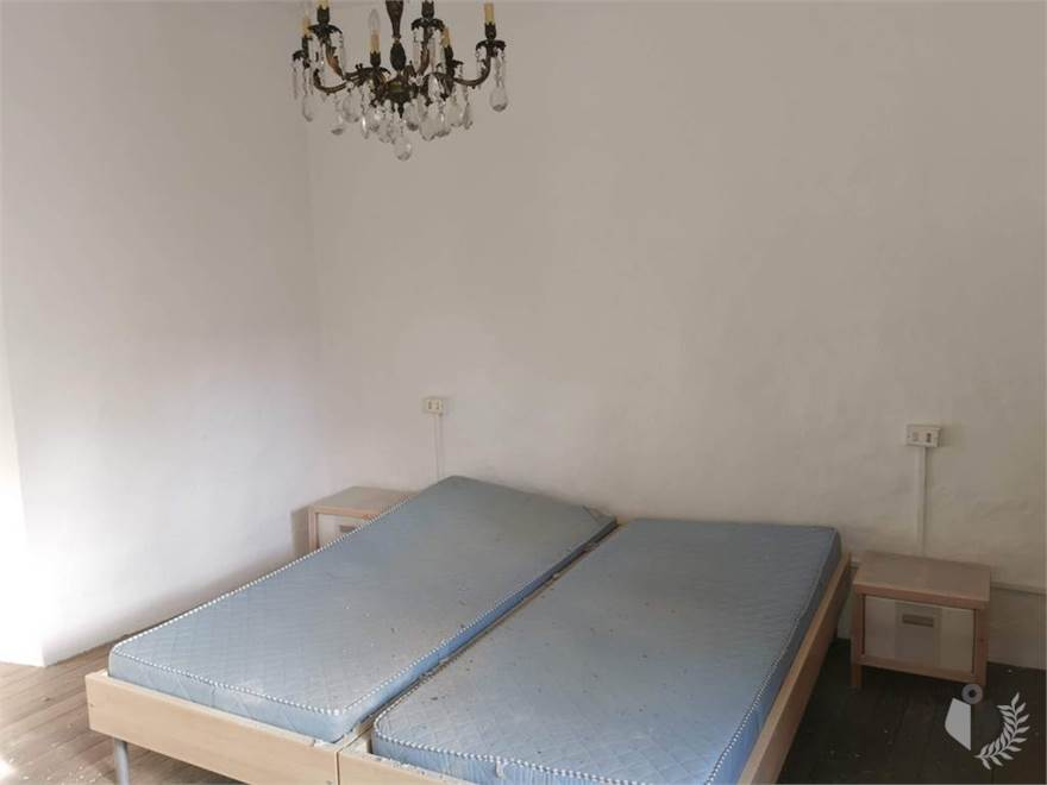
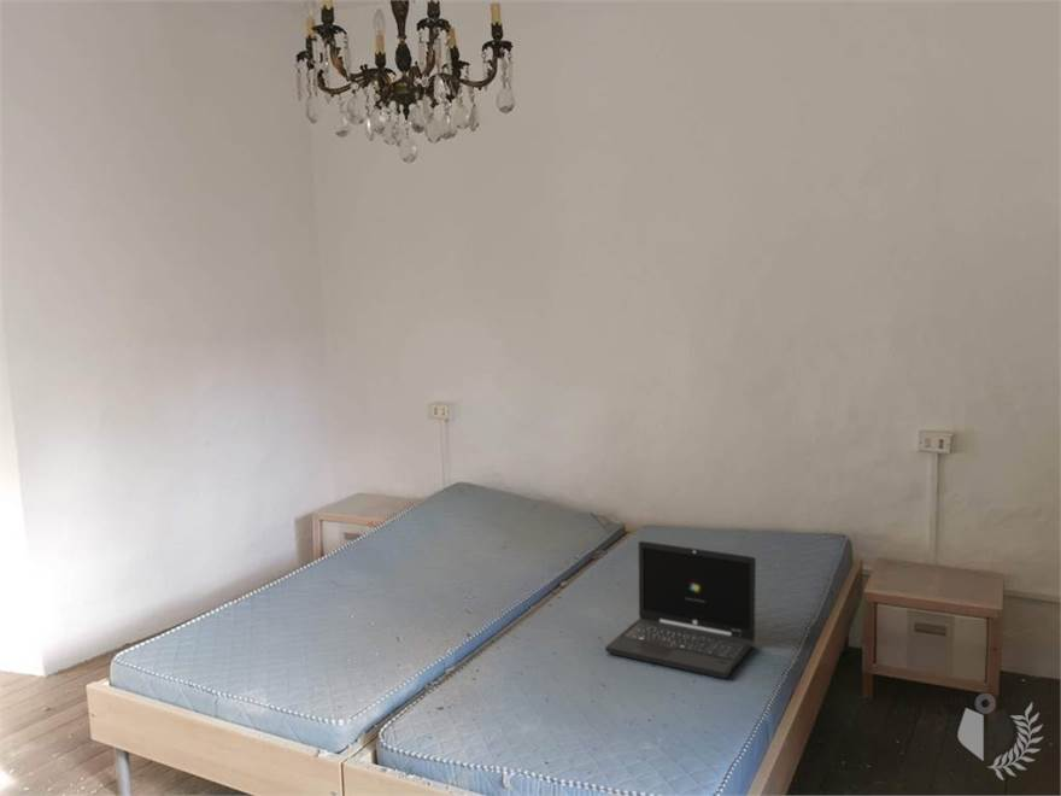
+ laptop (680, 605)
